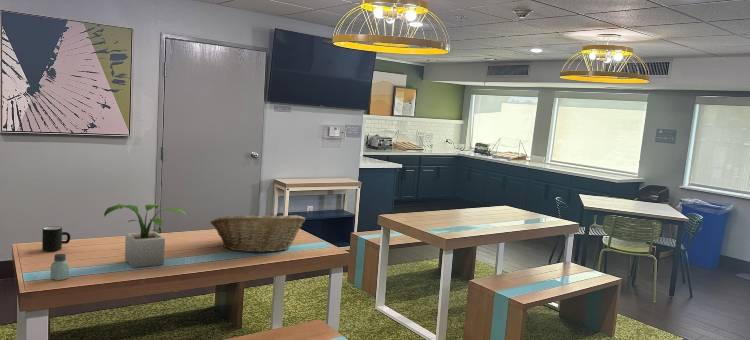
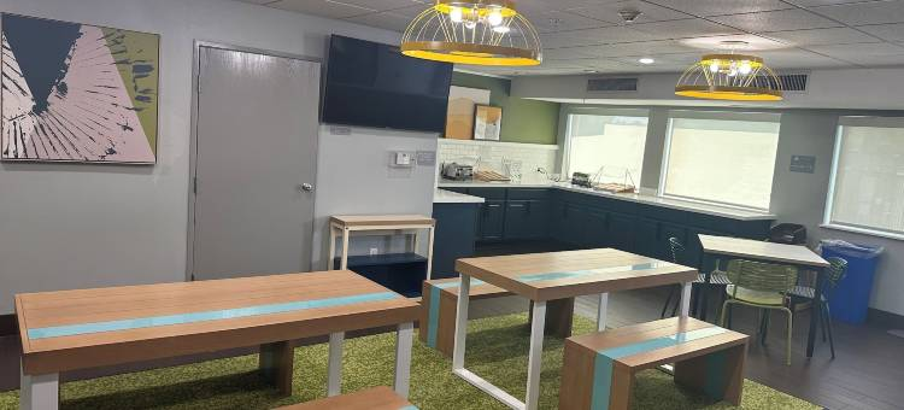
- mug (56, 238)
- potted plant (141, 232)
- fruit basket (258, 228)
- saltshaker (59, 266)
